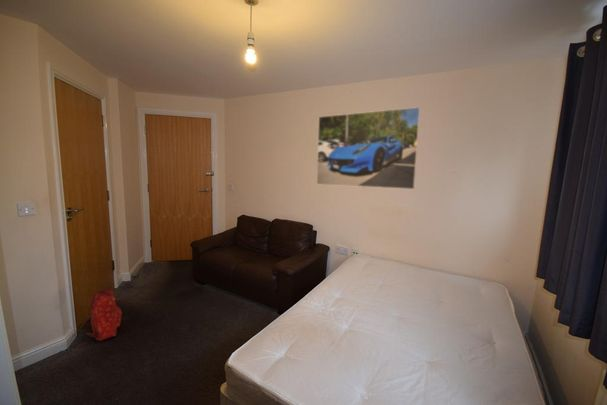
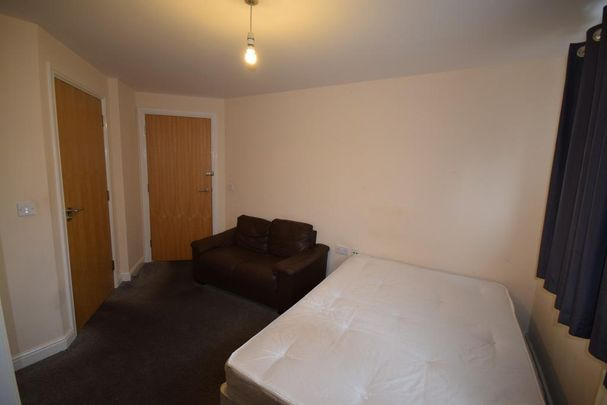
- backpack (100, 312)
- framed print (362, 150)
